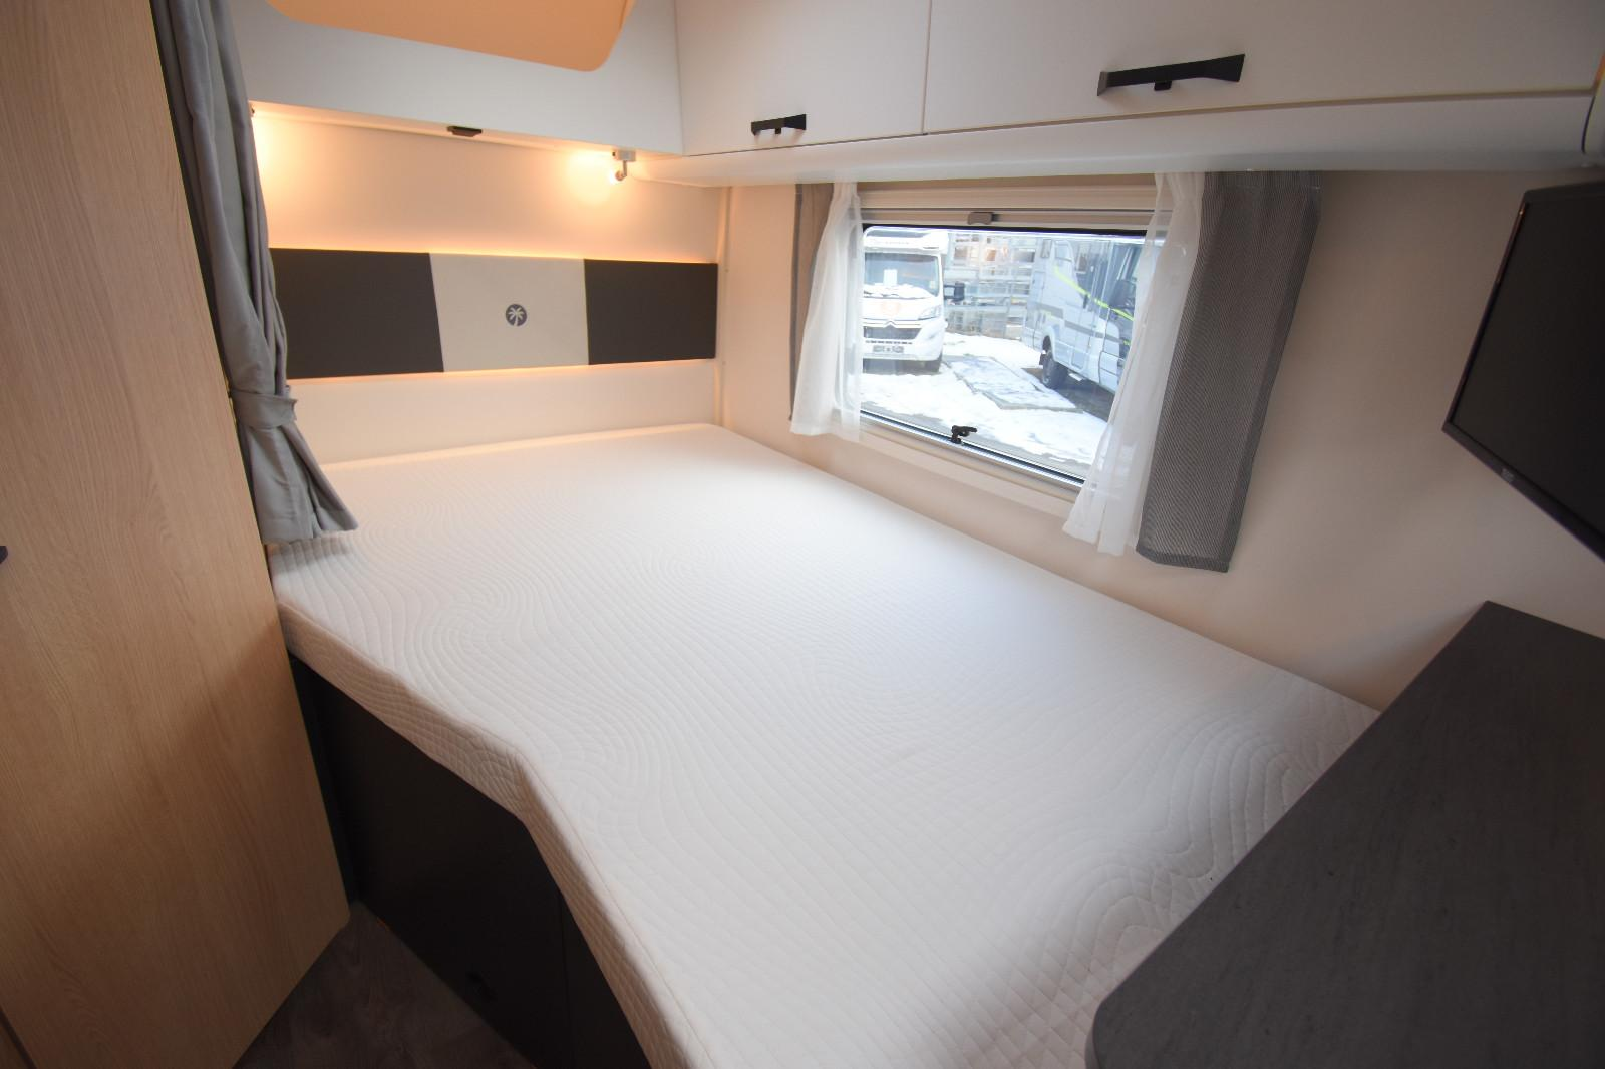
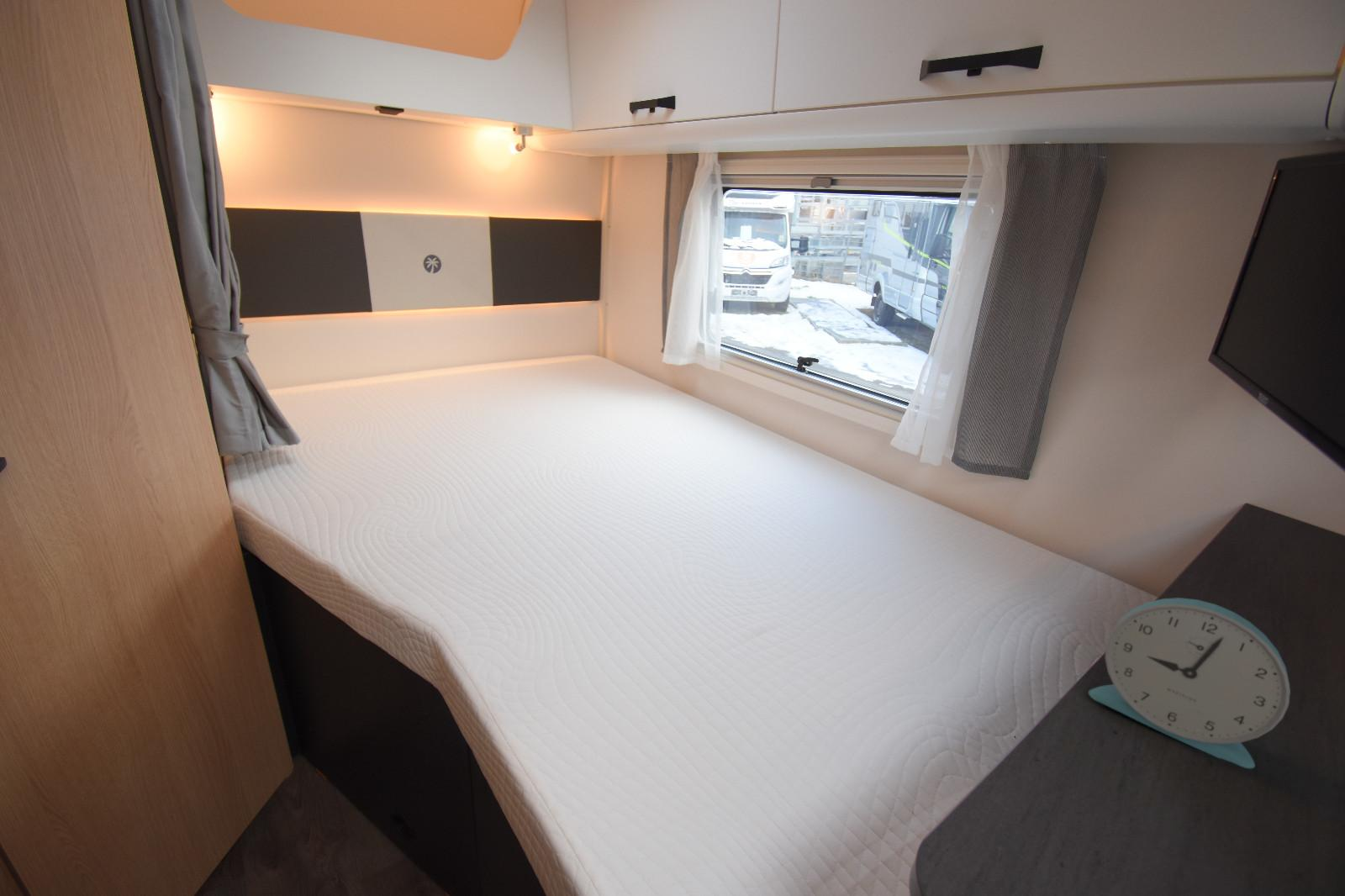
+ alarm clock (1192, 662)
